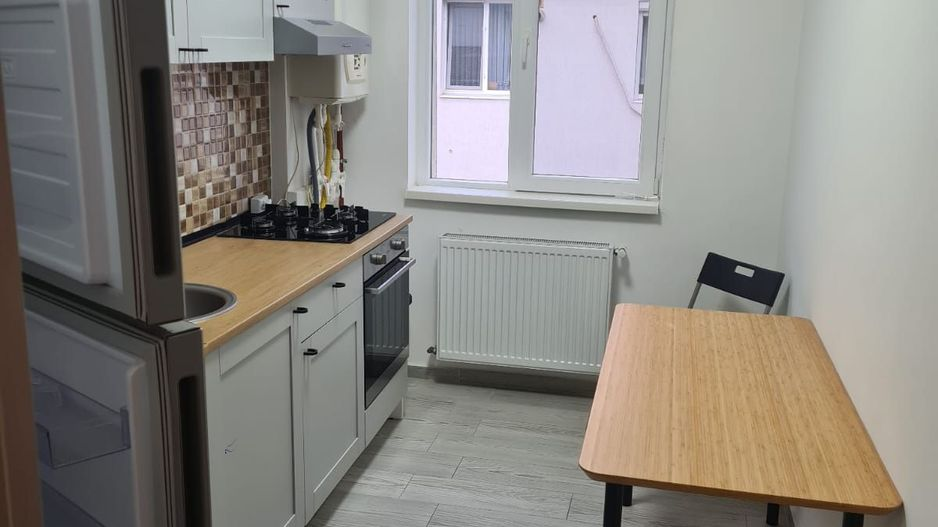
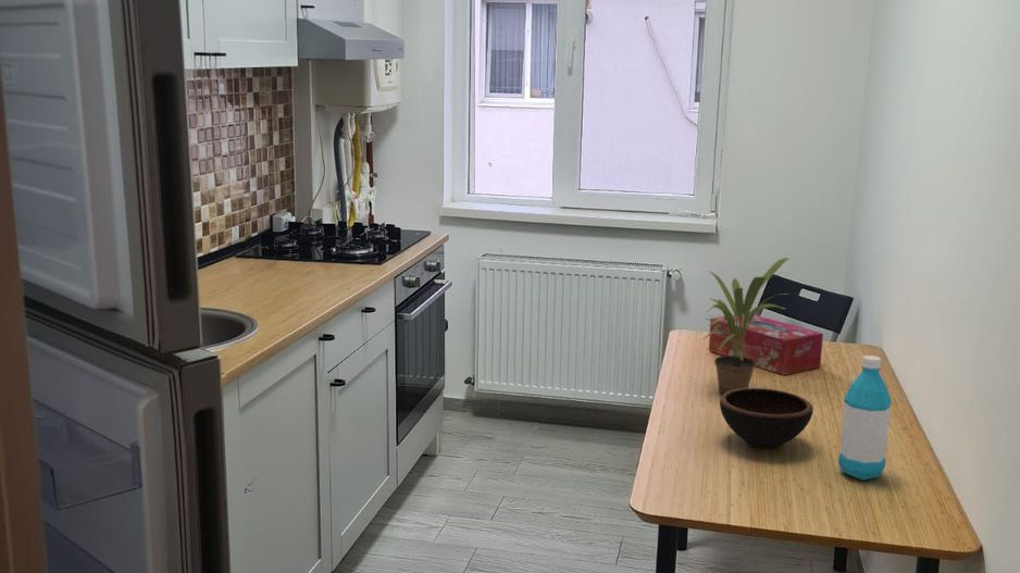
+ tissue box (763, 341)
+ water bottle (866, 416)
+ potted plant (742, 329)
+ bowl (764, 422)
